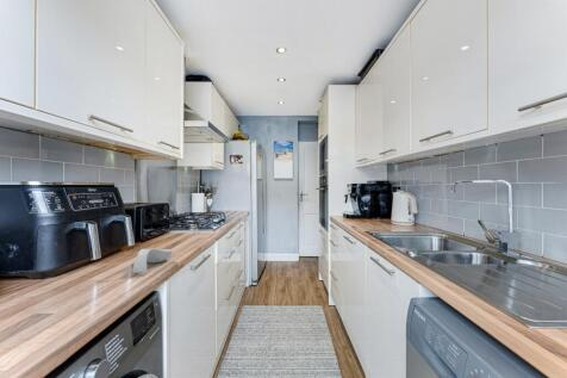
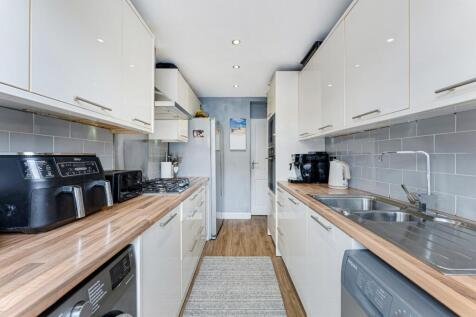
- spoon rest (151, 255)
